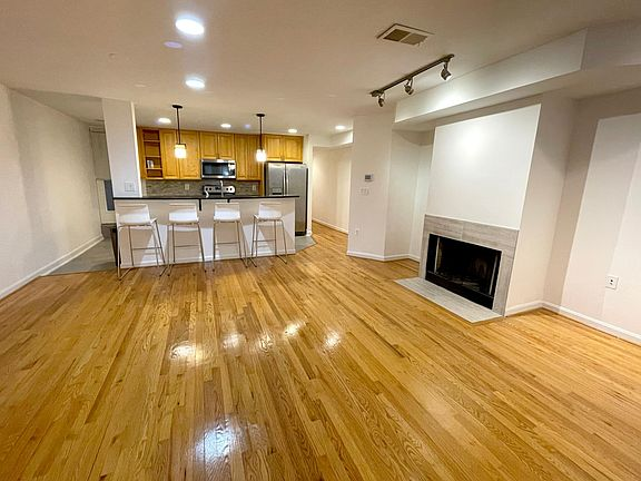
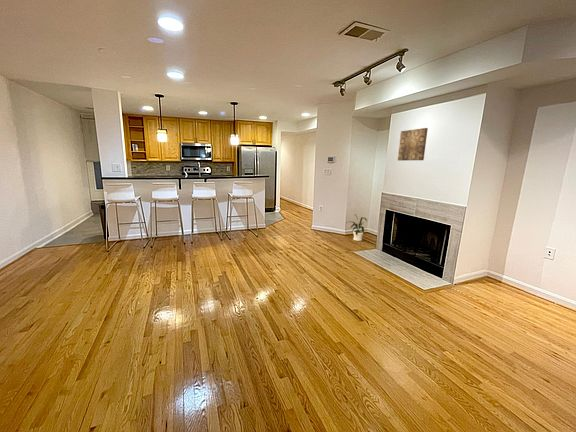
+ wall art (411, 145)
+ house plant (357, 227)
